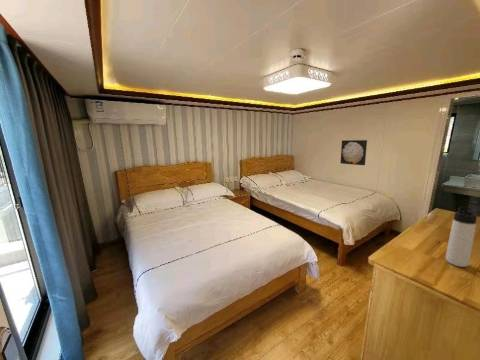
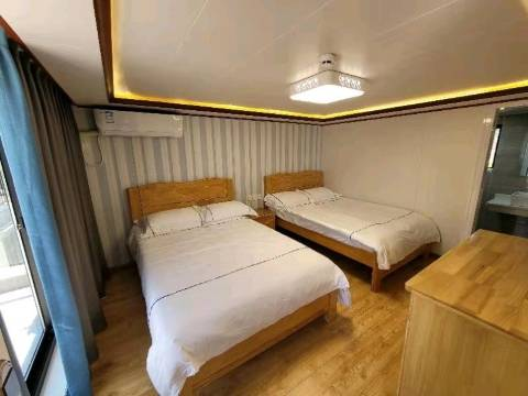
- thermos bottle (461, 236)
- wall art (353, 152)
